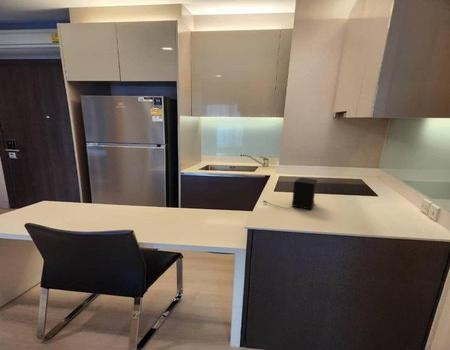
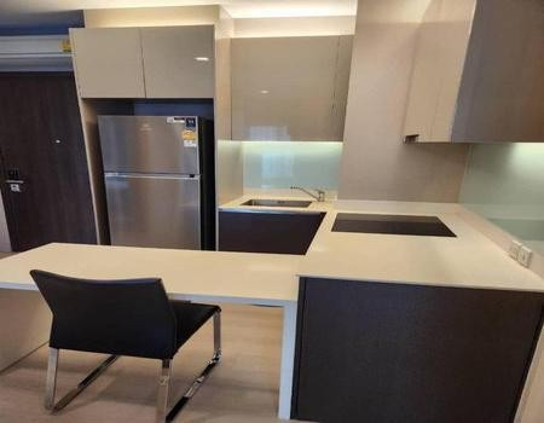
- coffee maker (293, 190)
